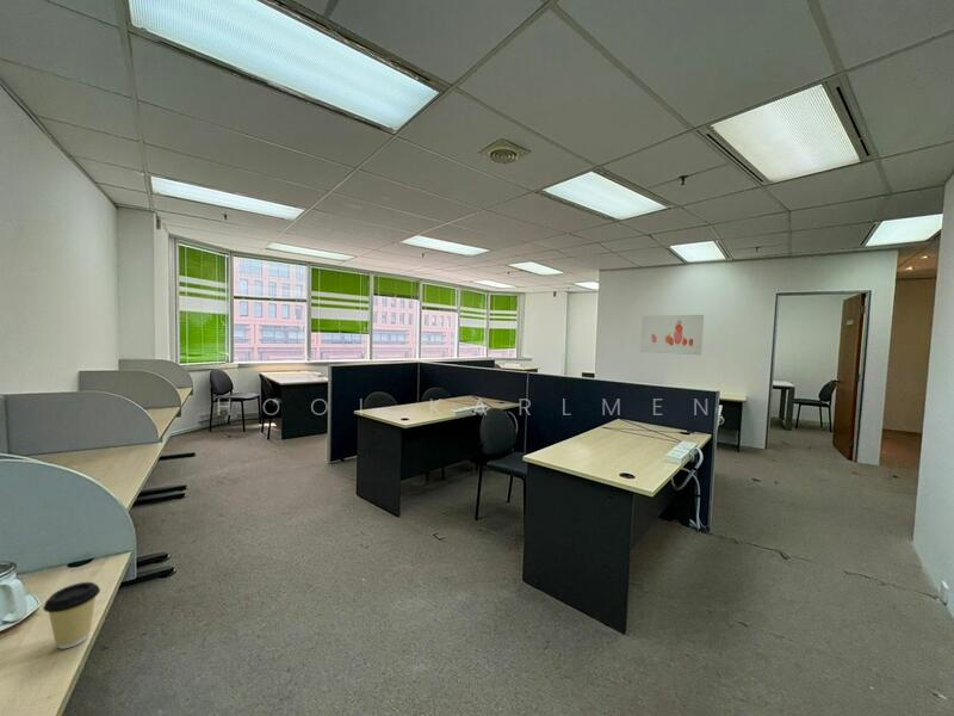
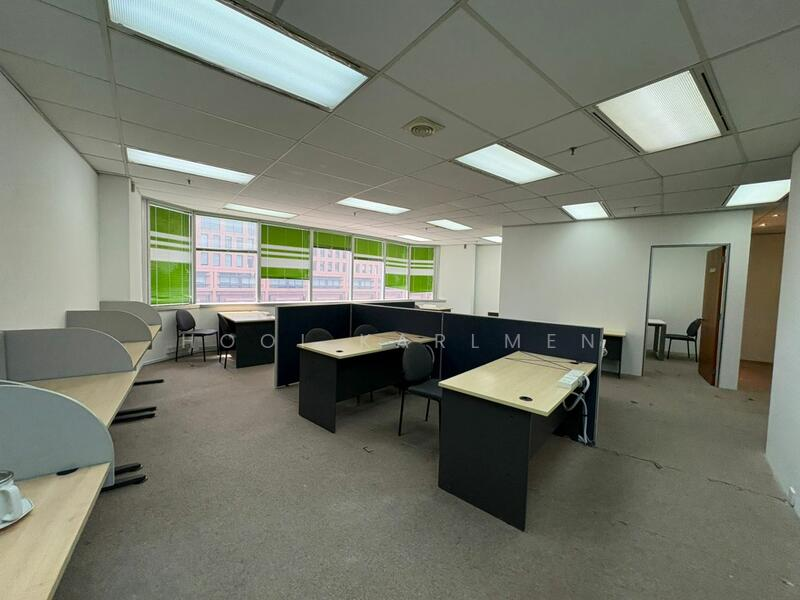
- coffee cup (73, 615)
- wall art (670, 334)
